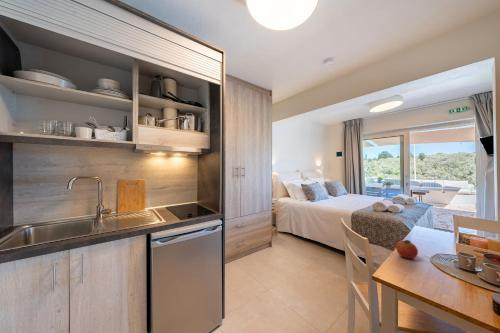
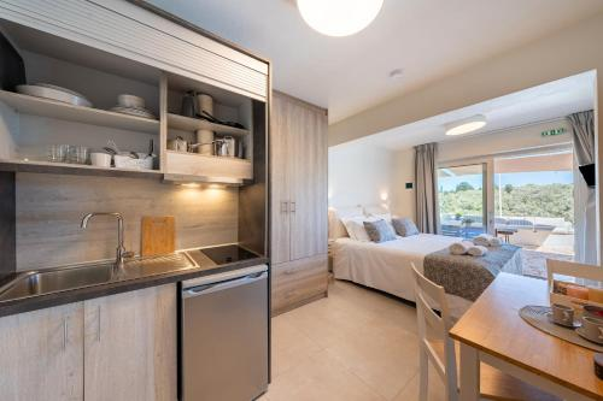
- fruit (406, 247)
